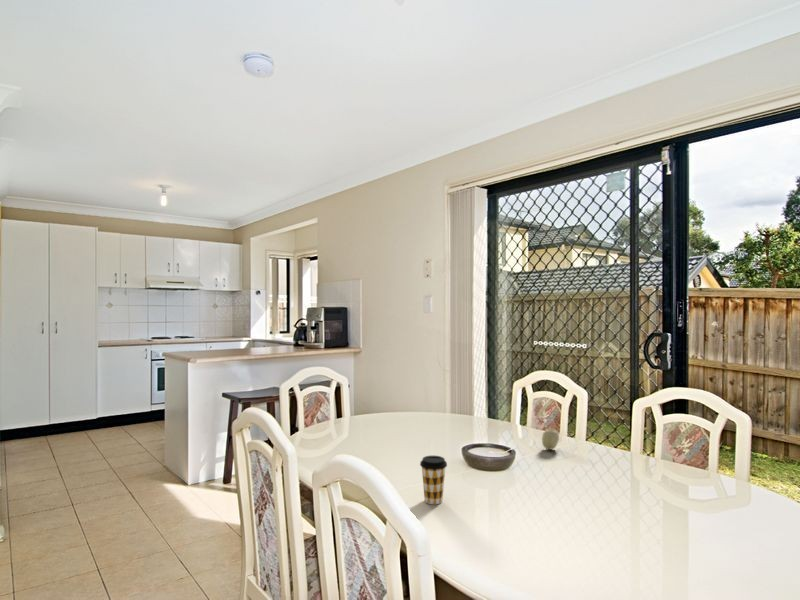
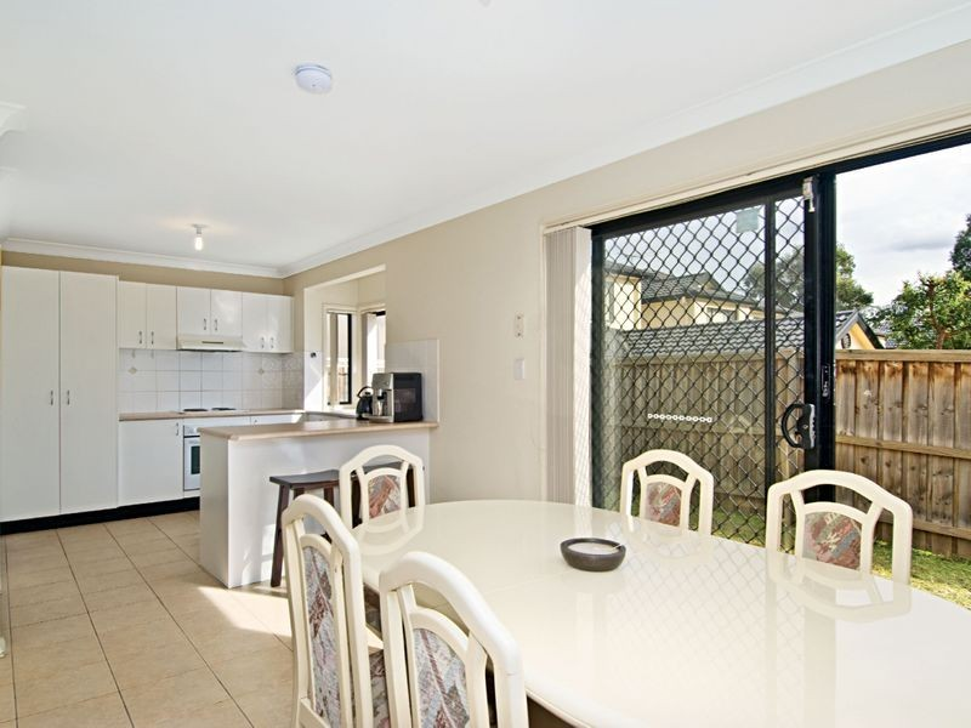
- coffee cup (433, 479)
- fruit (550, 439)
